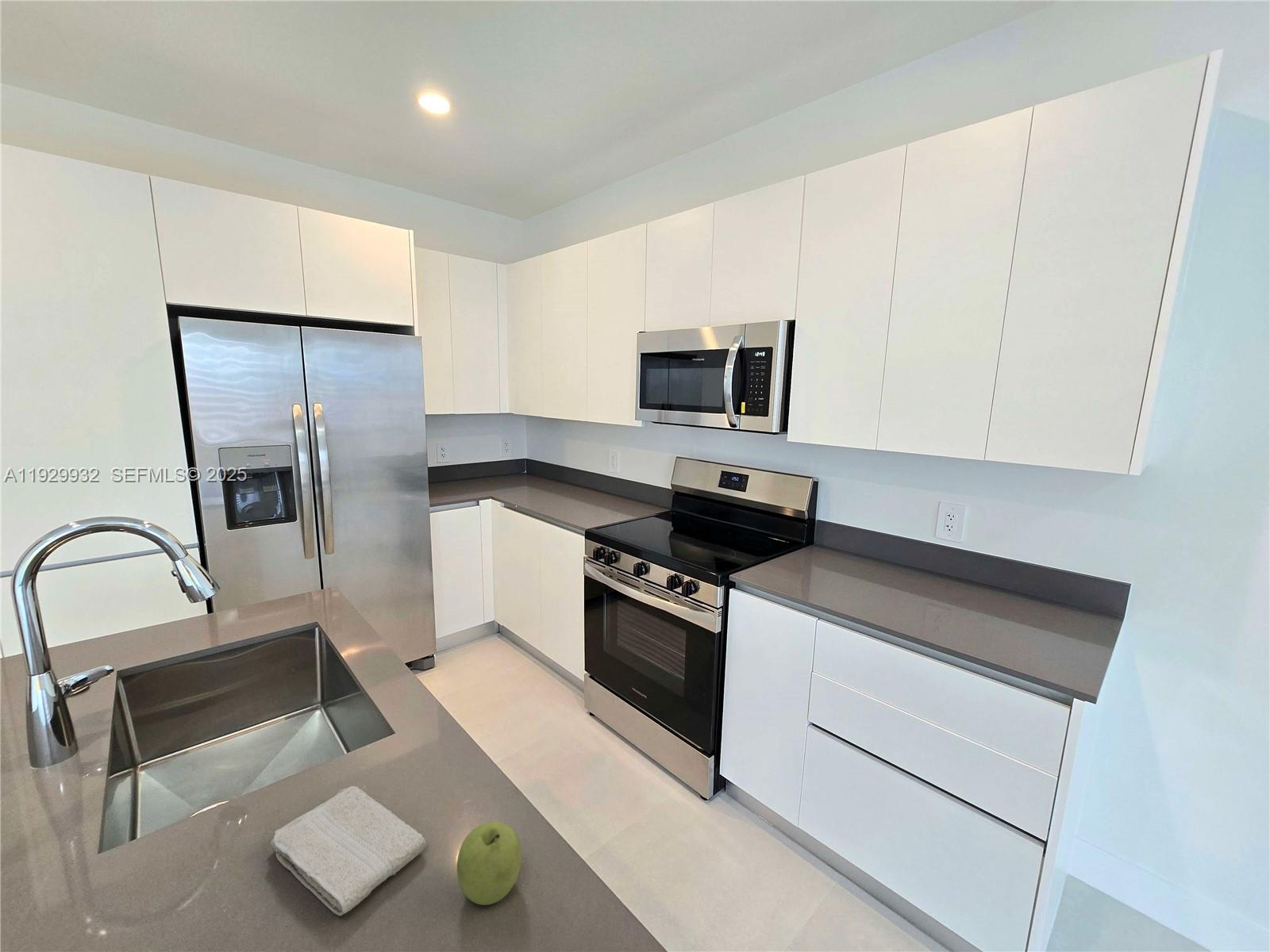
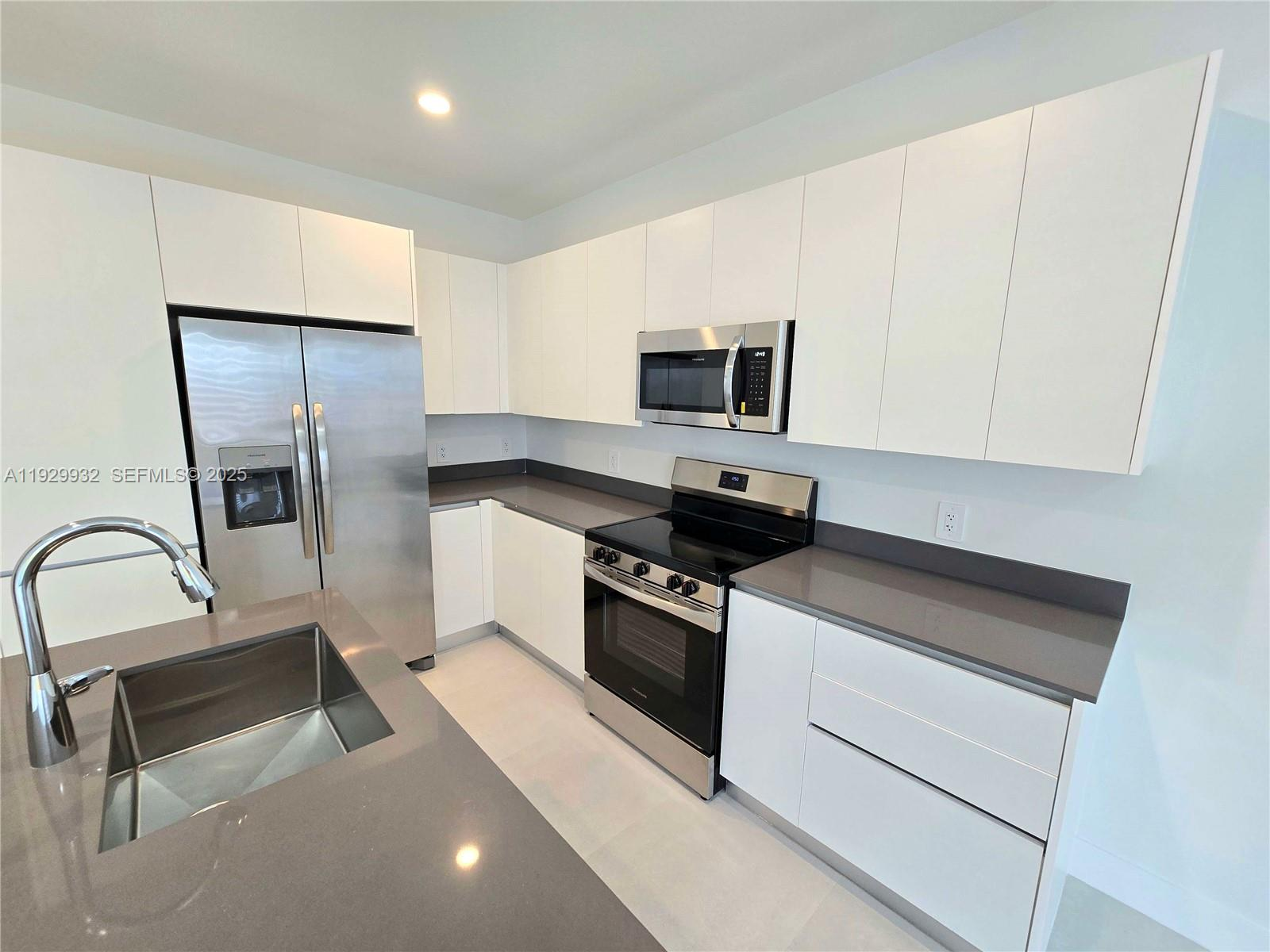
- washcloth (347, 841)
- fruit (489, 859)
